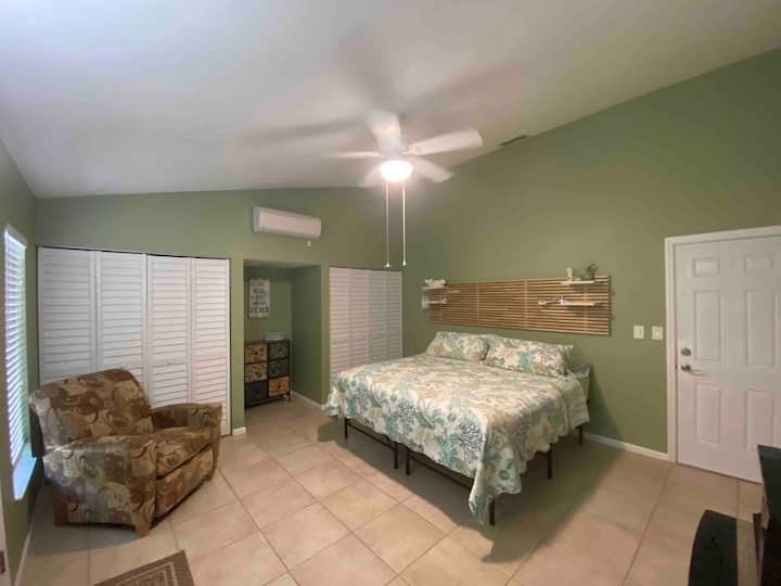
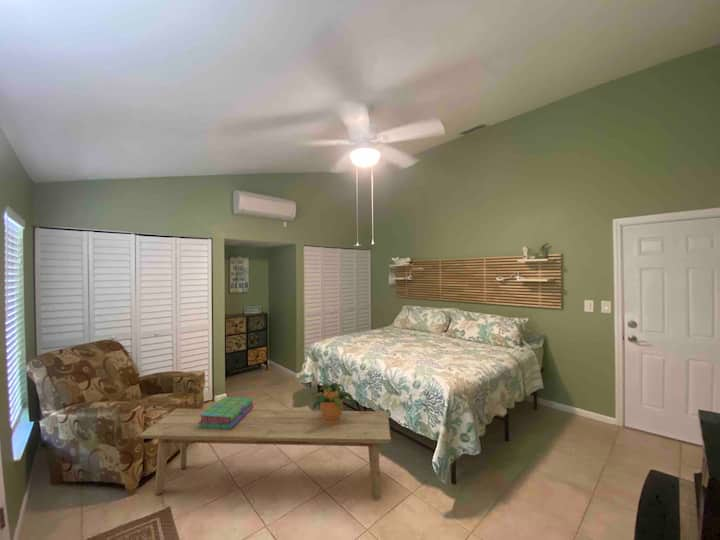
+ stack of books (227, 411)
+ potted plant (329, 400)
+ bench (274, 444)
